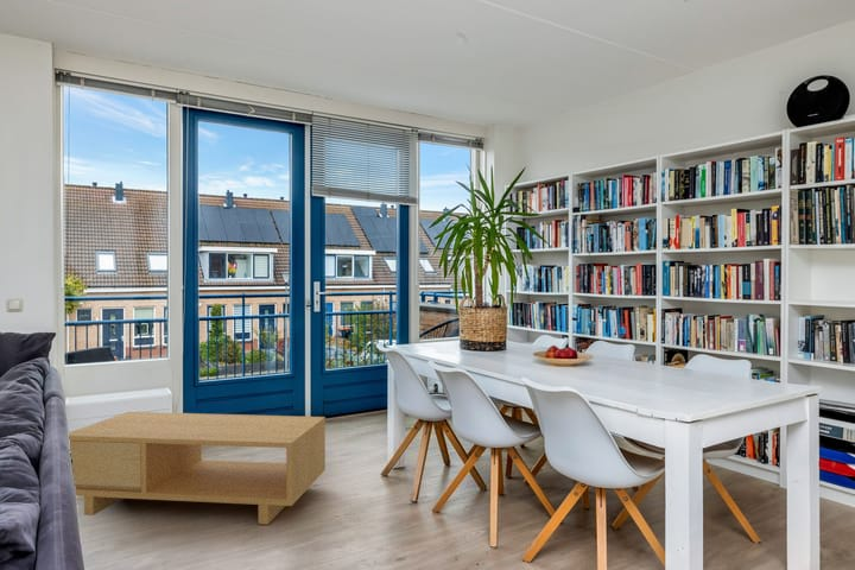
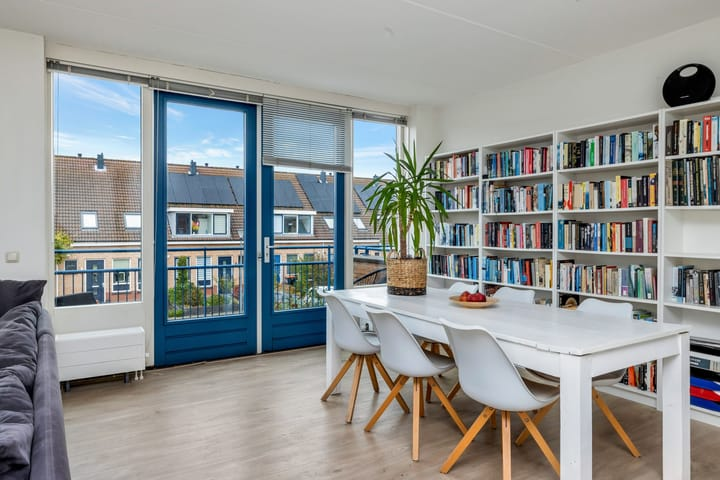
- coffee table (201, 462)
